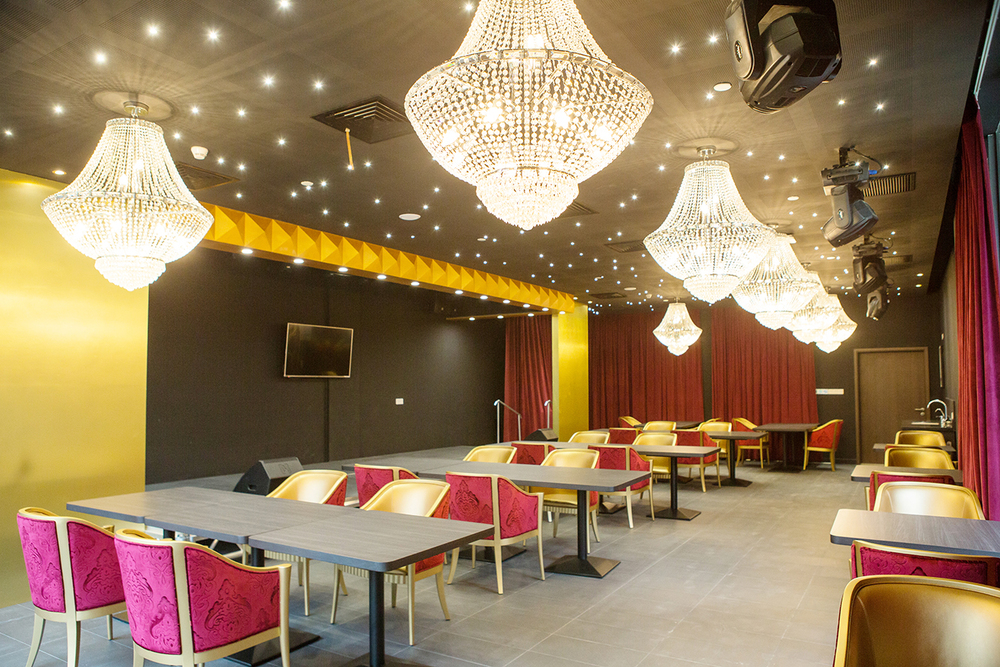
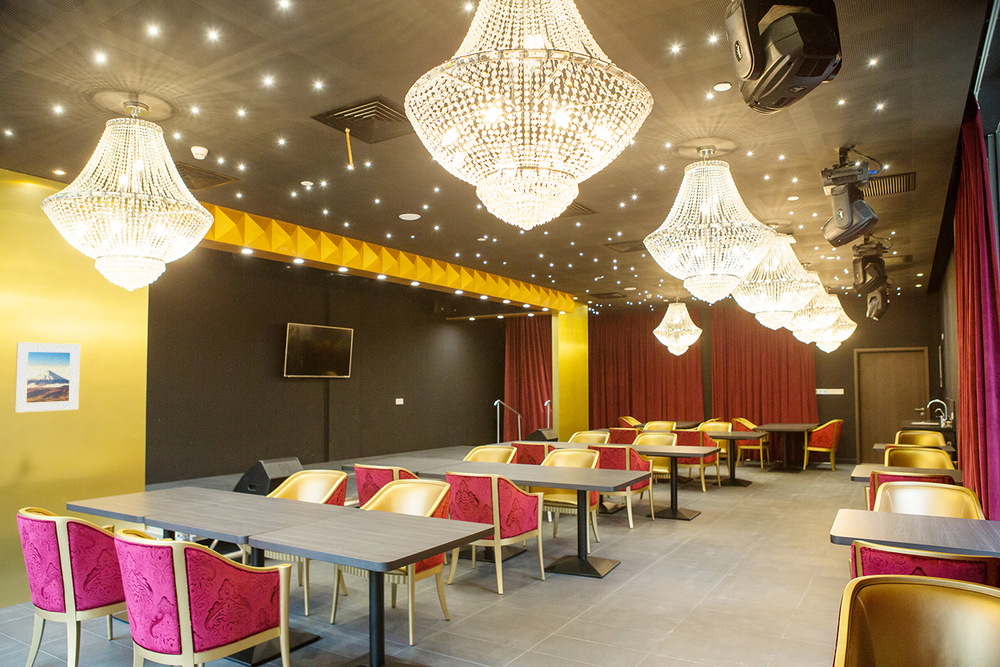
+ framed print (48, 376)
